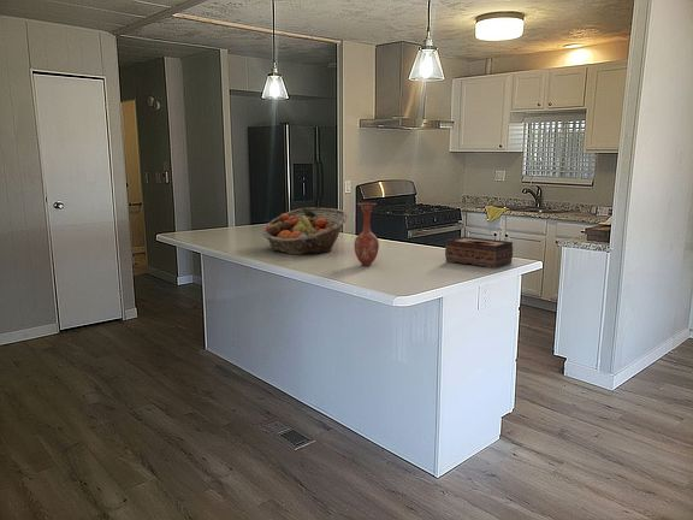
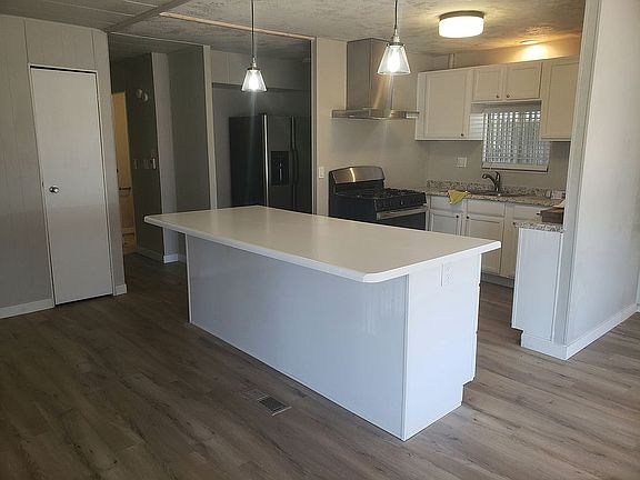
- tissue box (478, 252)
- vase (366, 235)
- fruit basket (304, 230)
